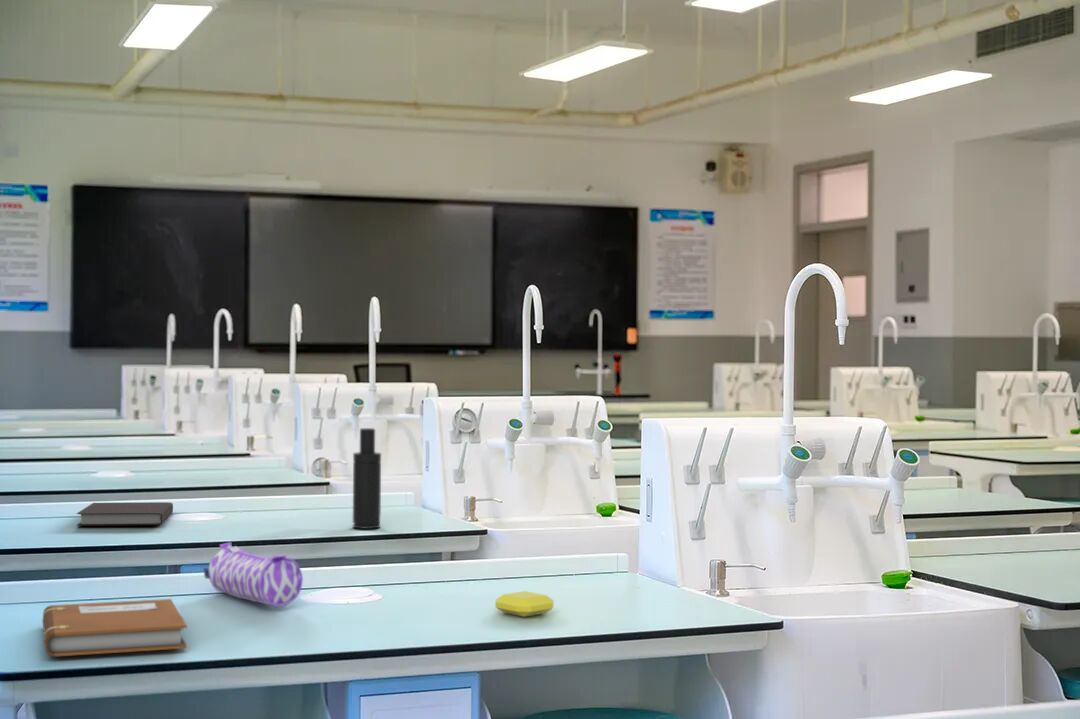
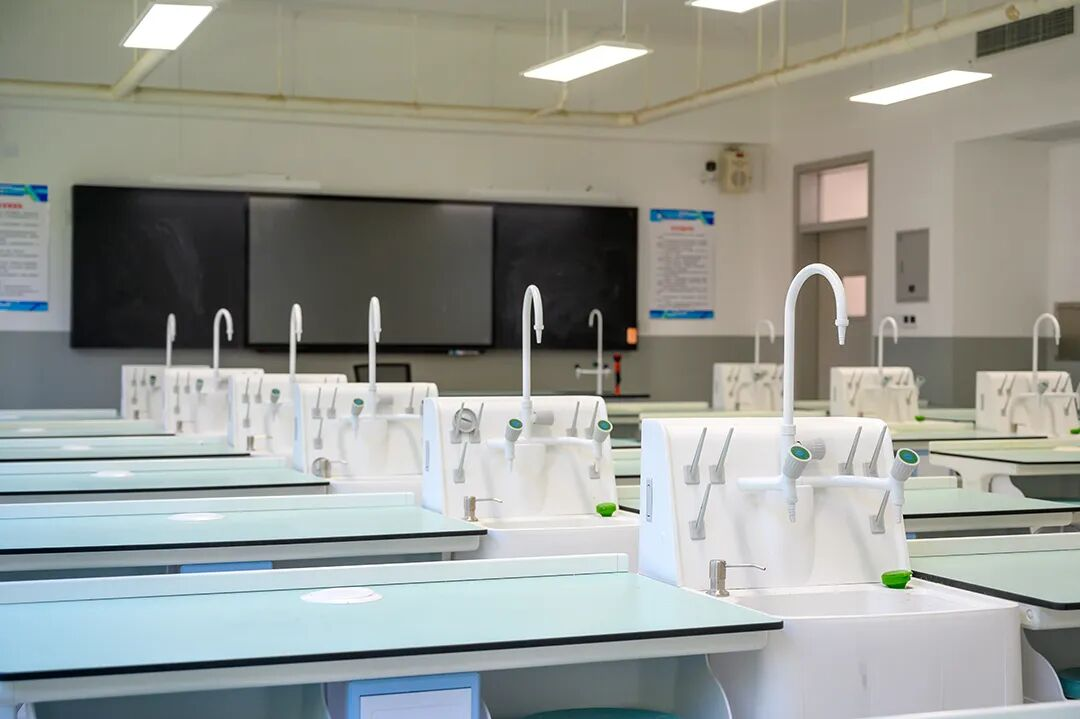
- soap bar (524, 603)
- pencil case (254, 573)
- atomizer (367, 477)
- notebook (126, 513)
- notebook (111, 625)
